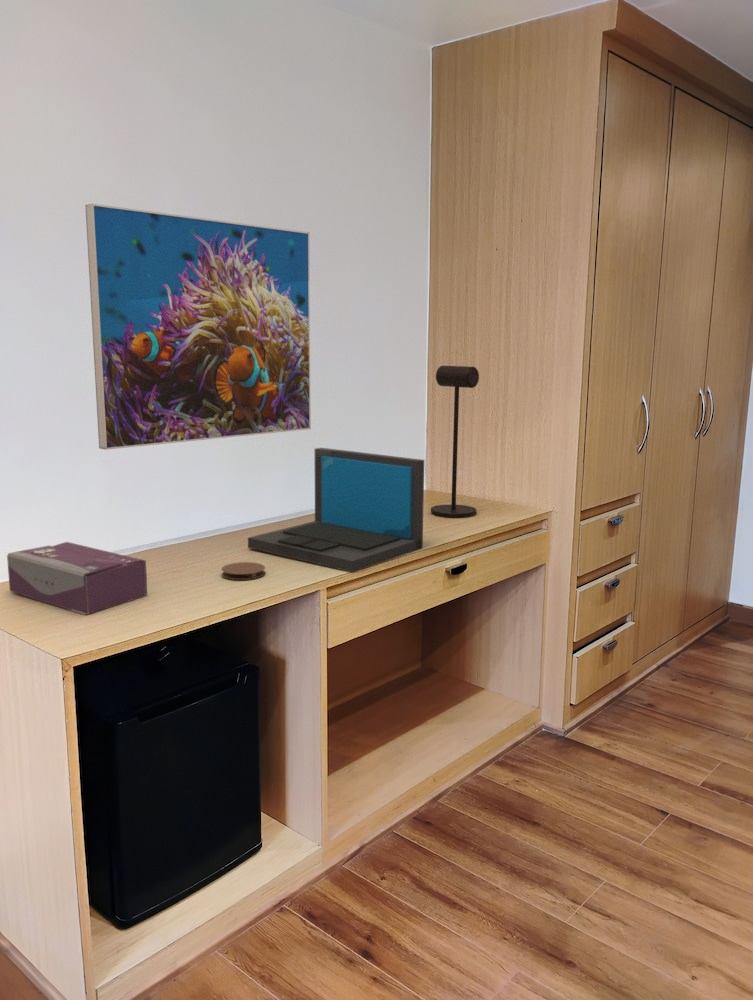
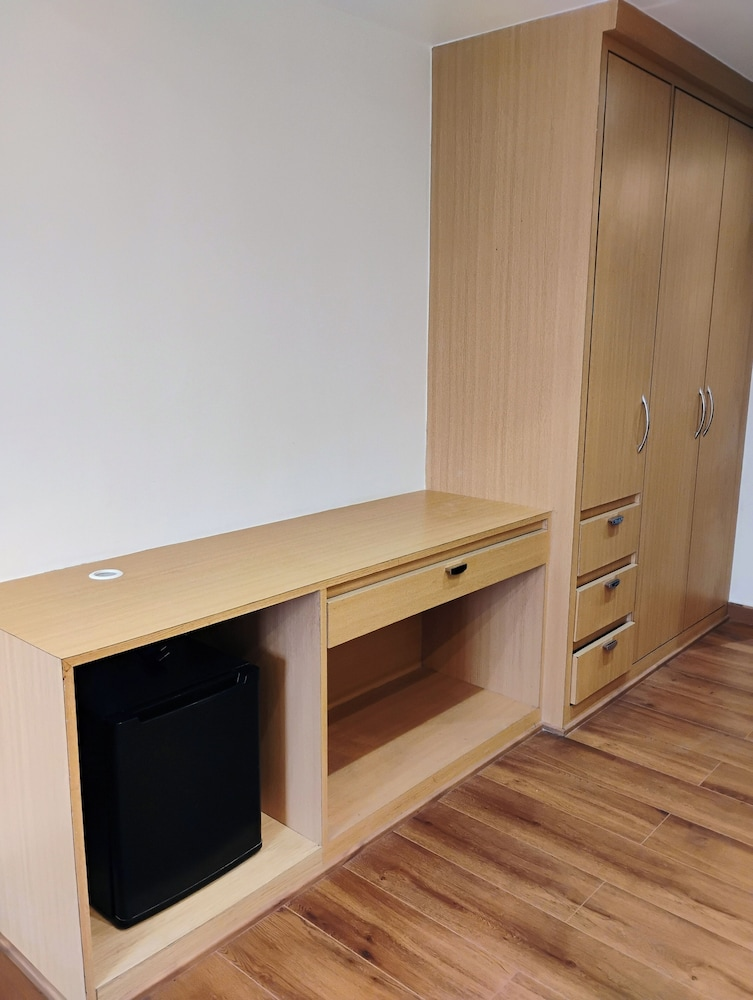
- laptop (335, 504)
- desk lamp (455, 440)
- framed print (212, 331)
- tissue box (77, 574)
- coaster (243, 570)
